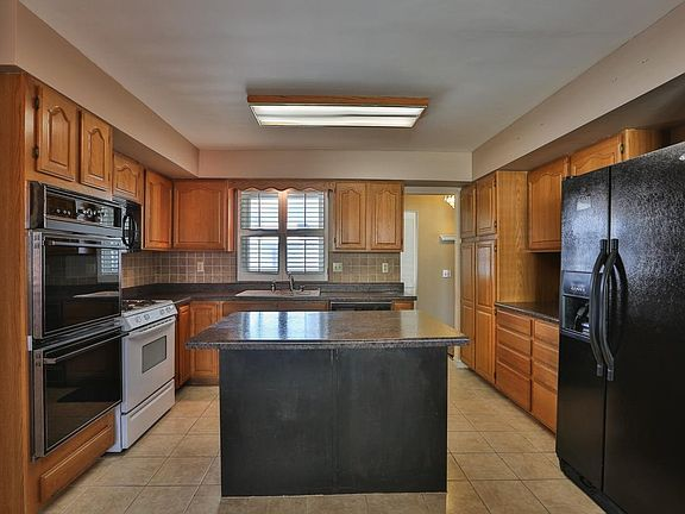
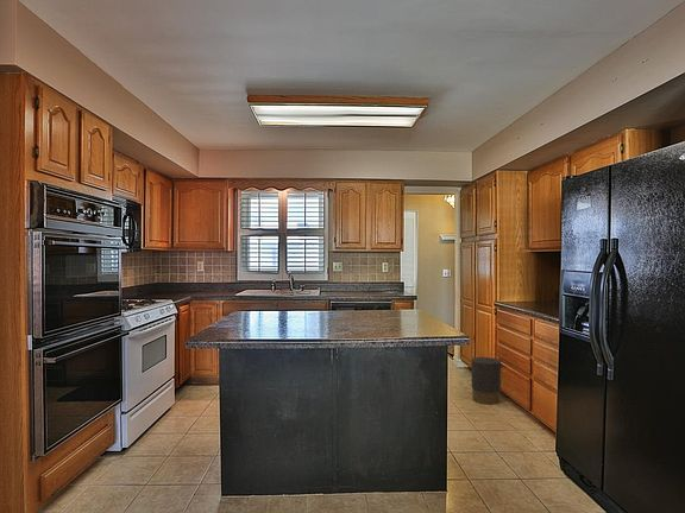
+ trash can (489, 379)
